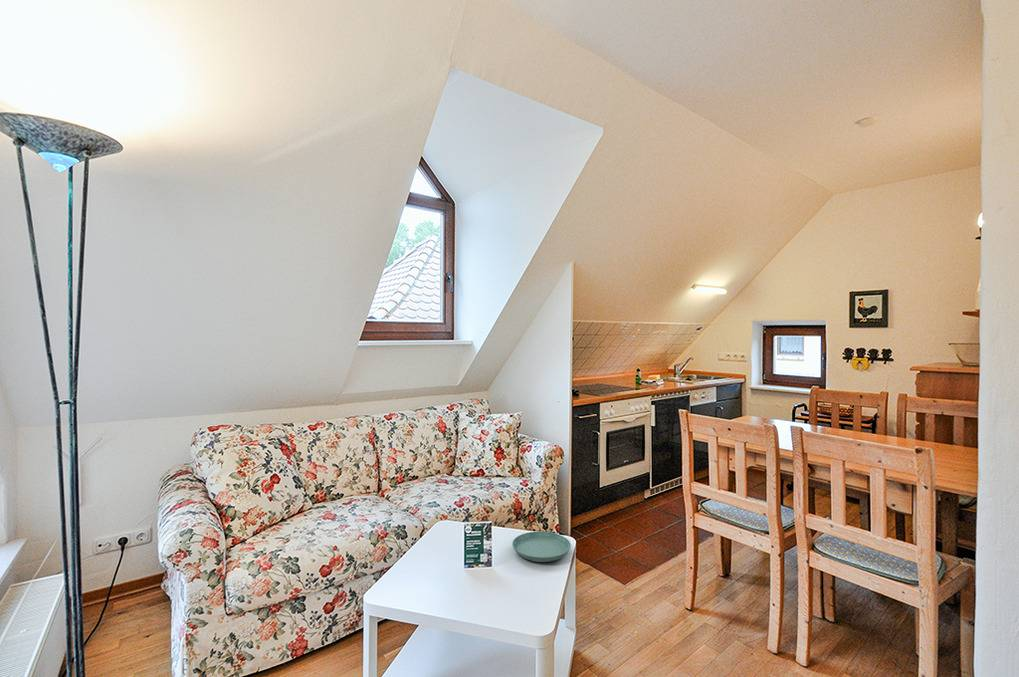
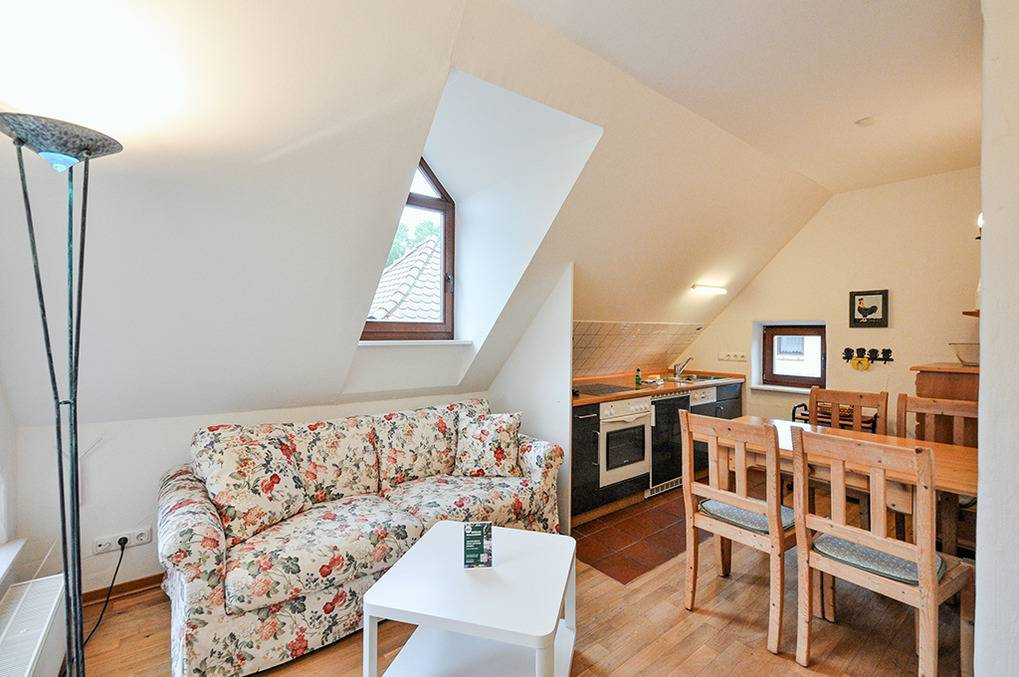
- saucer (541, 547)
